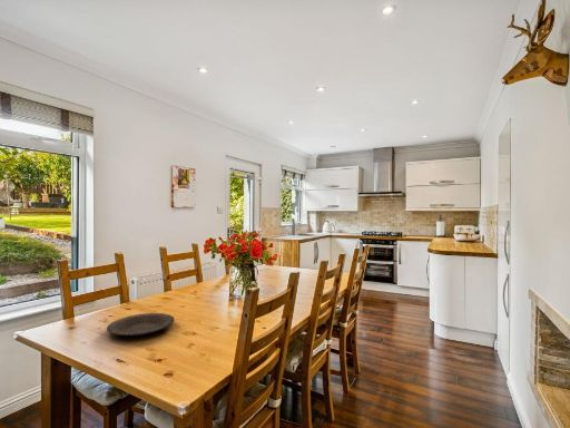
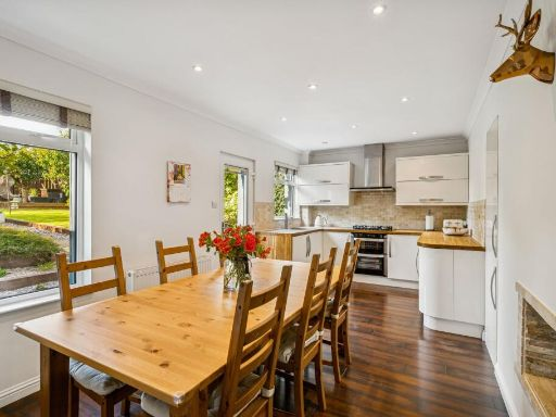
- plate (141, 325)
